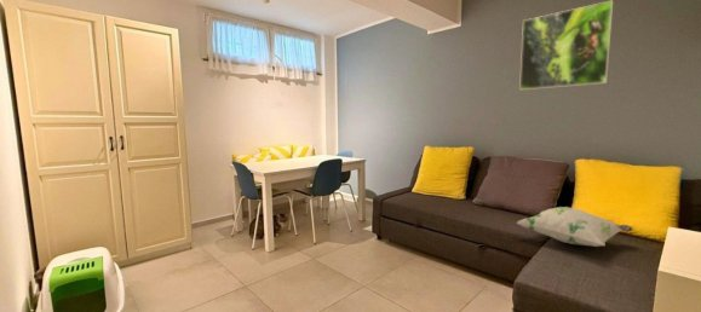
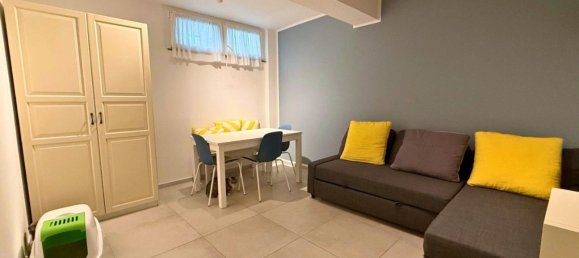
- decorative pillow (573, 225)
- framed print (562, 50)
